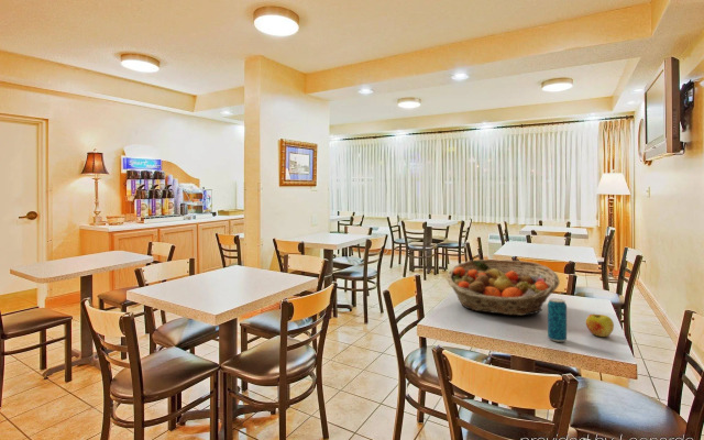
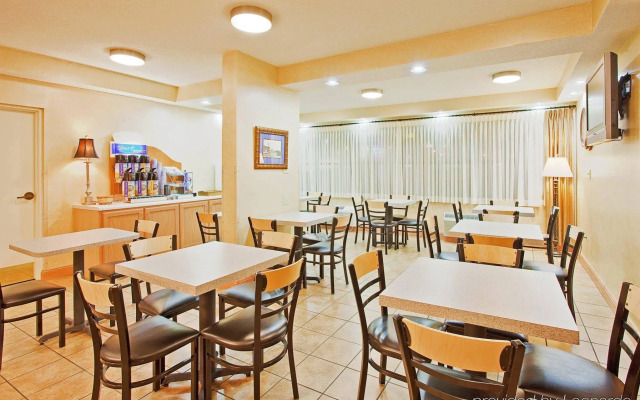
- fruit basket (499, 285)
- apple (600, 324)
- beverage can (557, 319)
